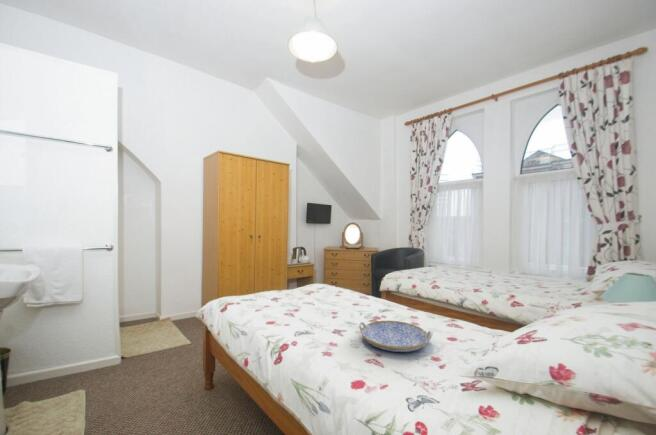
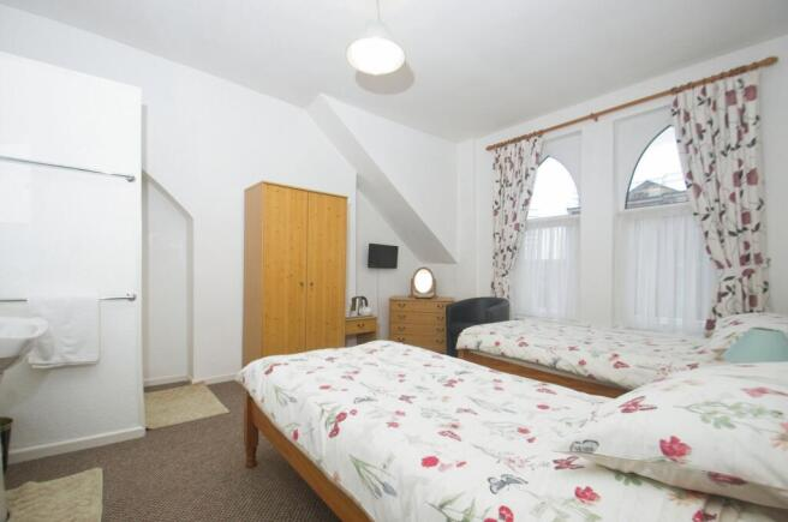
- serving tray (394, 334)
